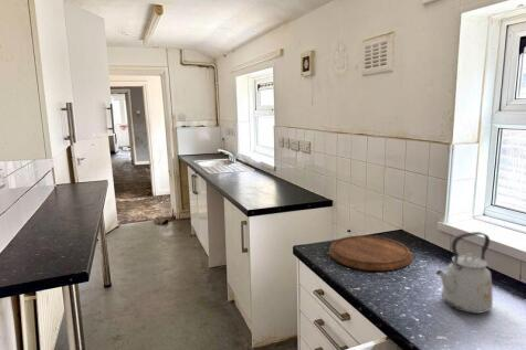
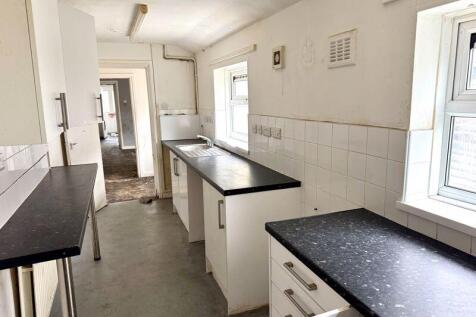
- kettle (461, 271)
- cutting board (369, 251)
